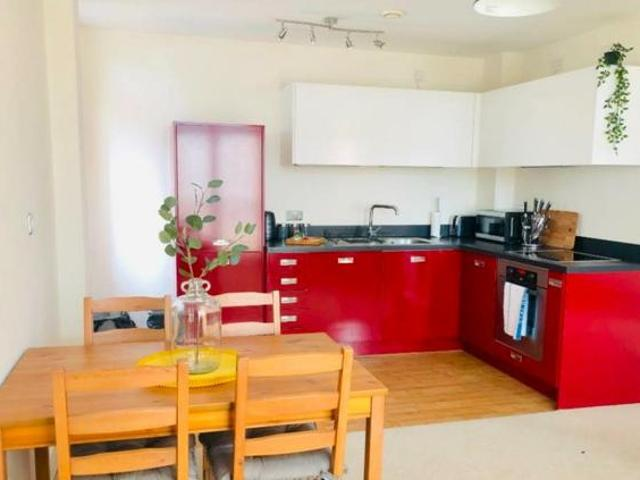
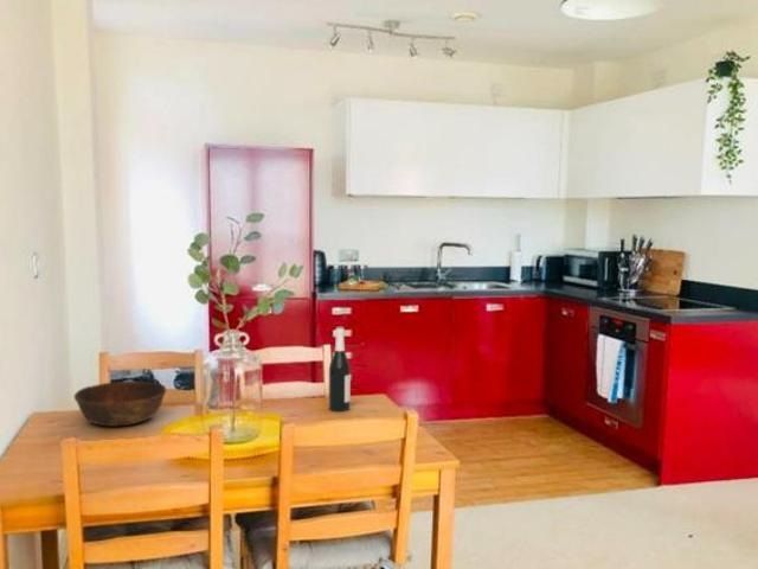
+ wine bottle (339, 367)
+ bowl (121, 404)
